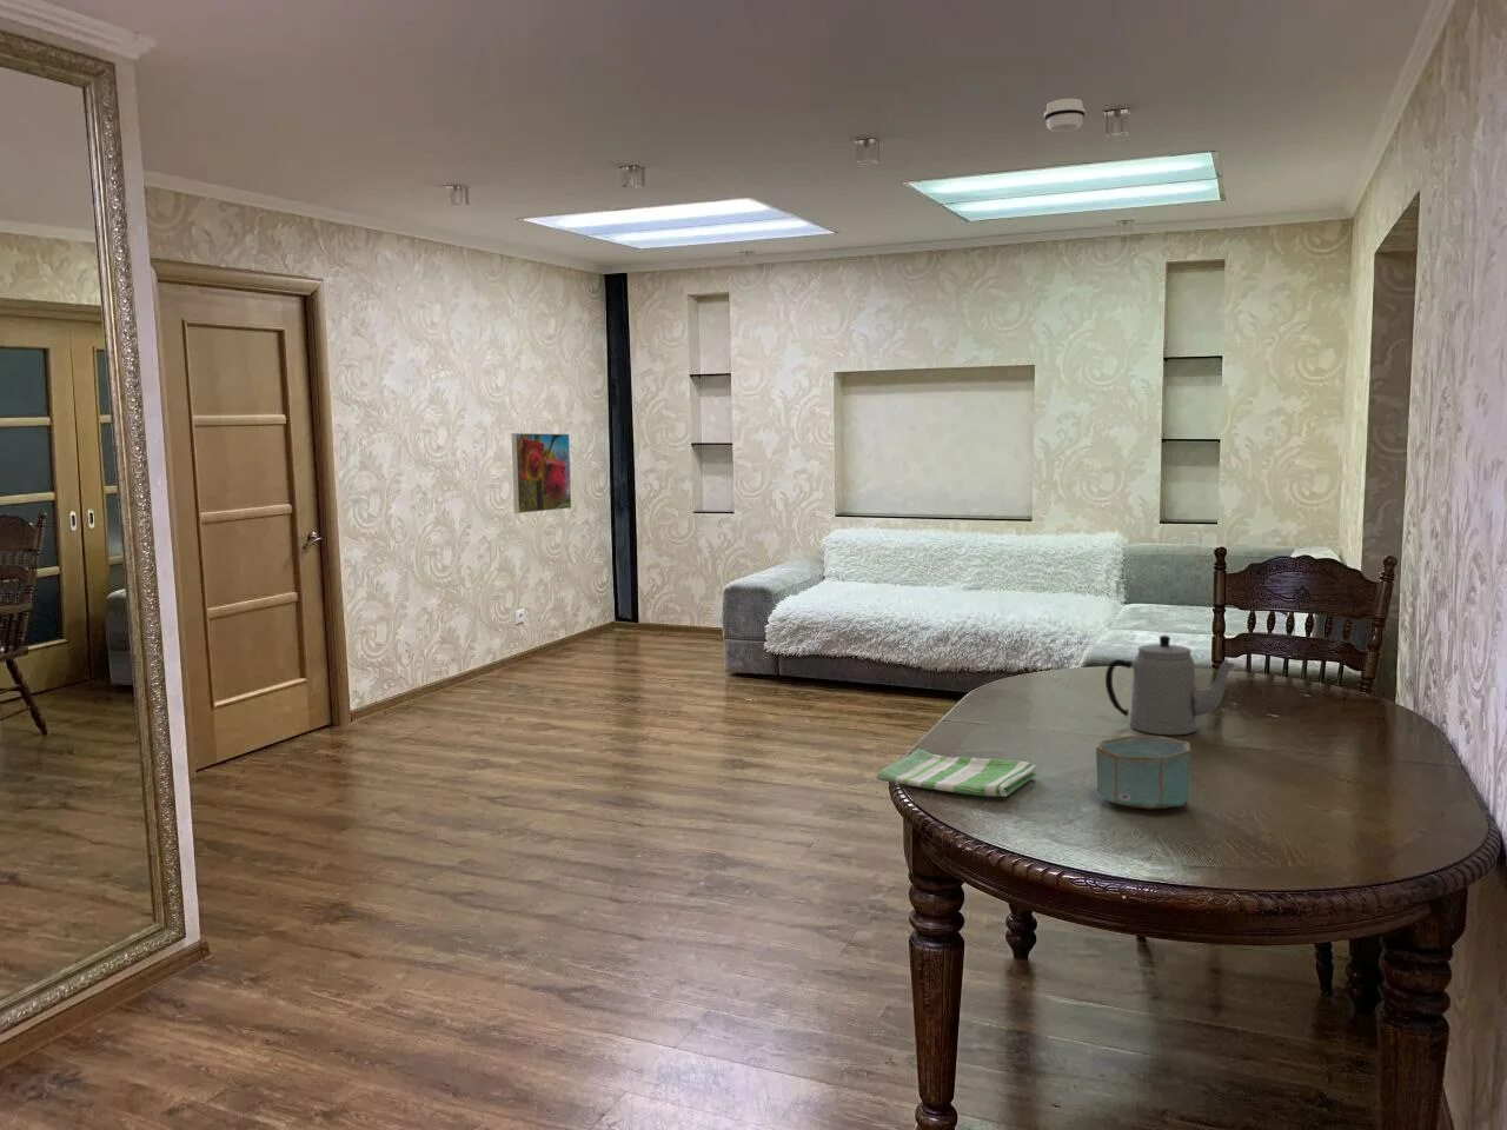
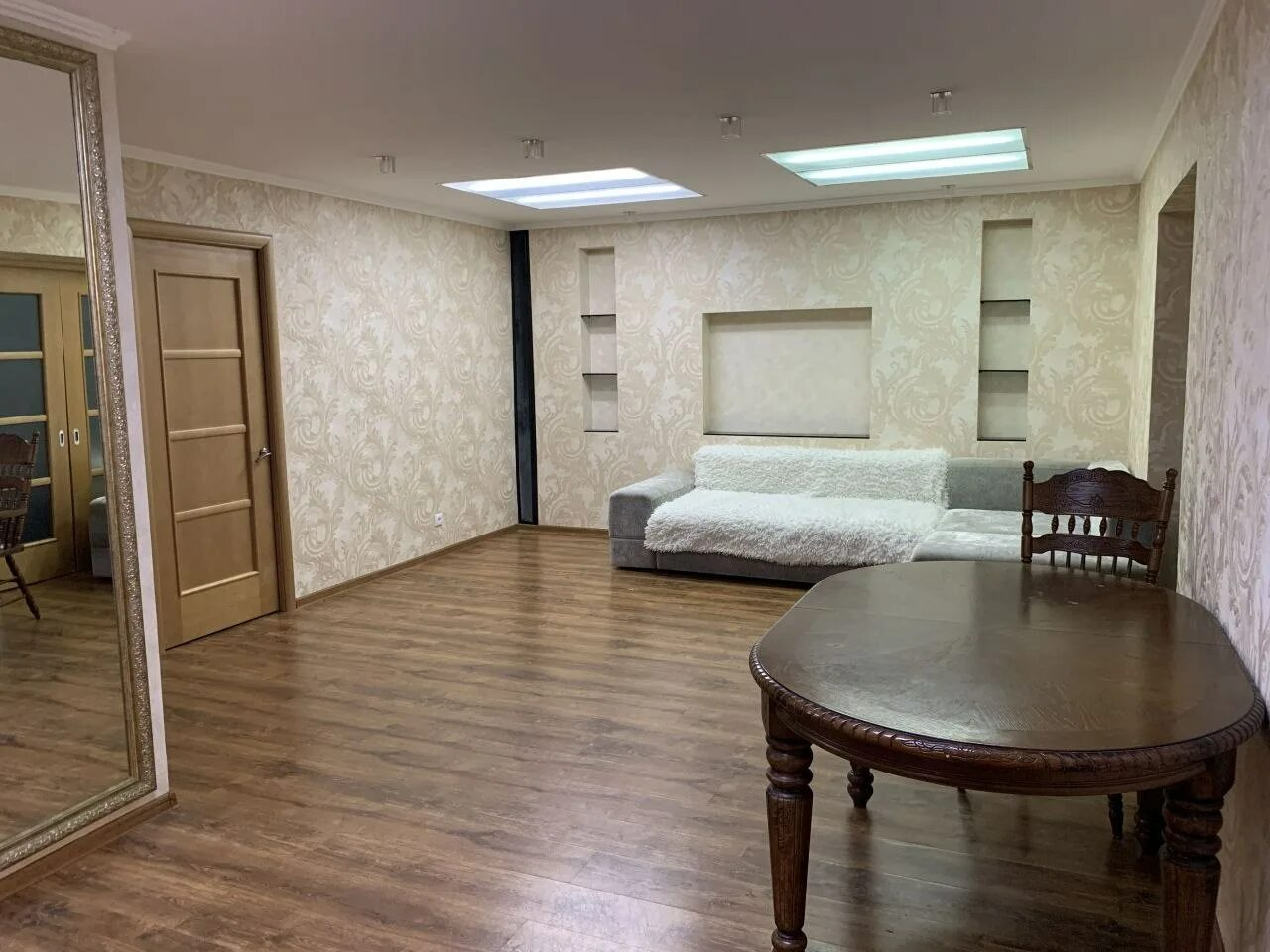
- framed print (541, 472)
- smoke detector (1064, 115)
- dish towel (958, 773)
- bowl (1143, 773)
- teapot (1168, 681)
